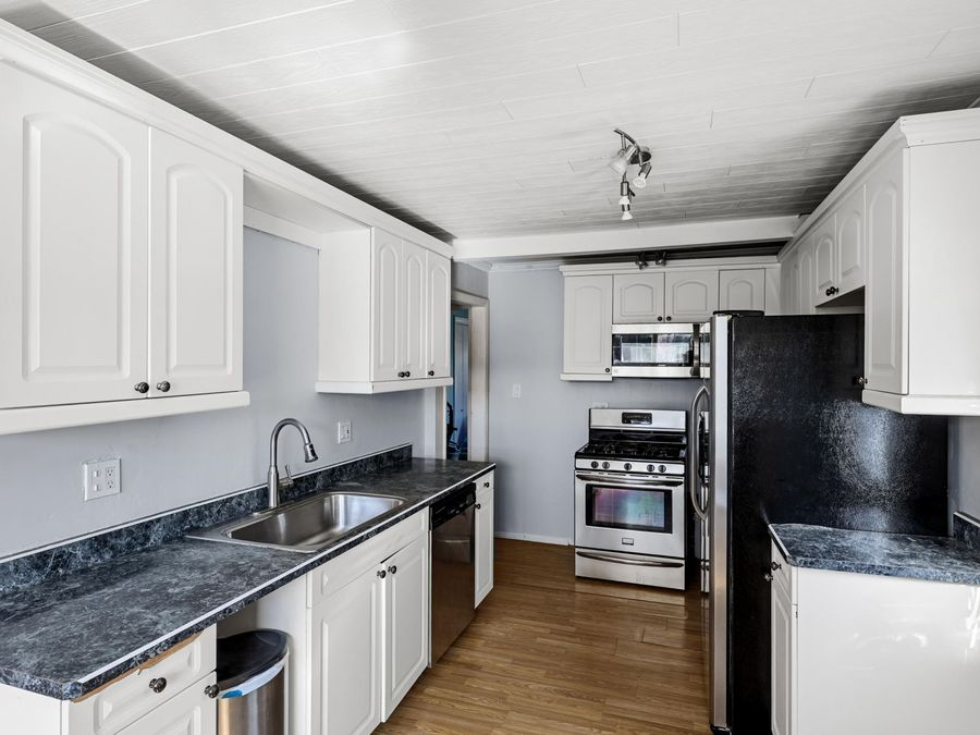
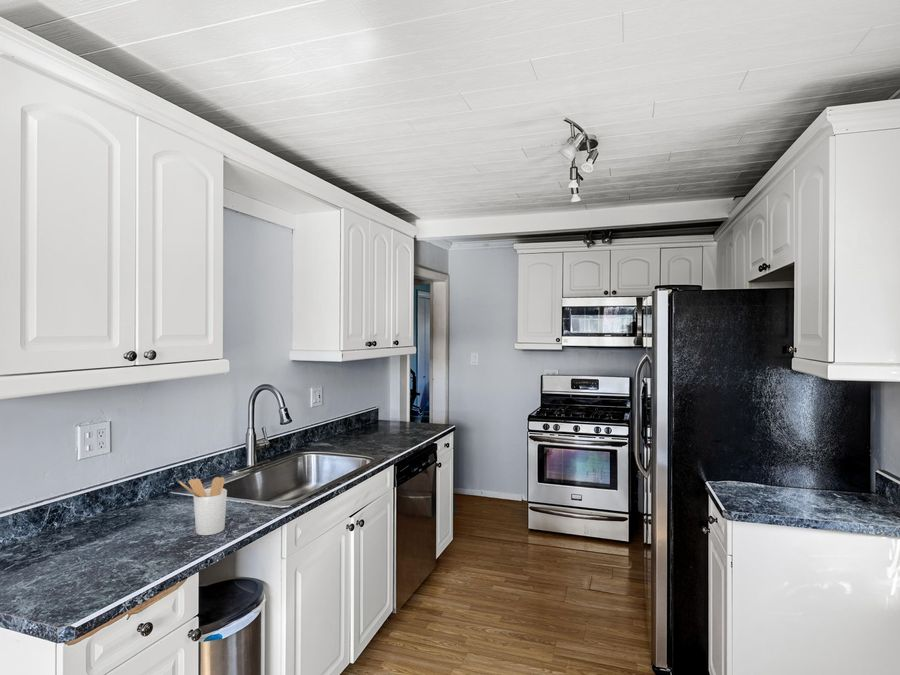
+ utensil holder (202, 504)
